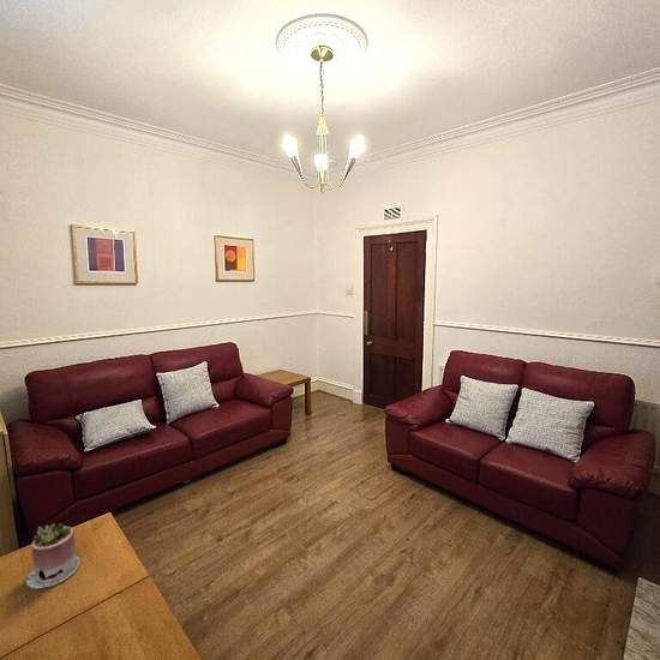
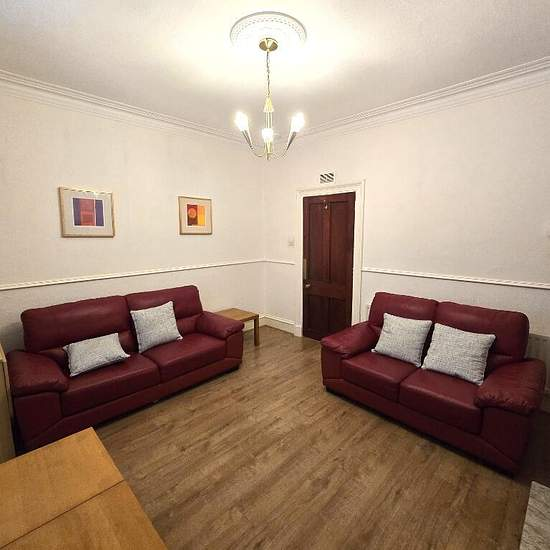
- succulent planter (52, 548)
